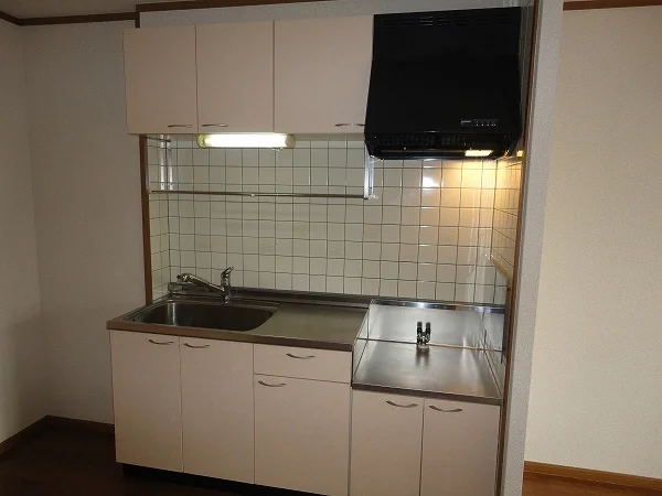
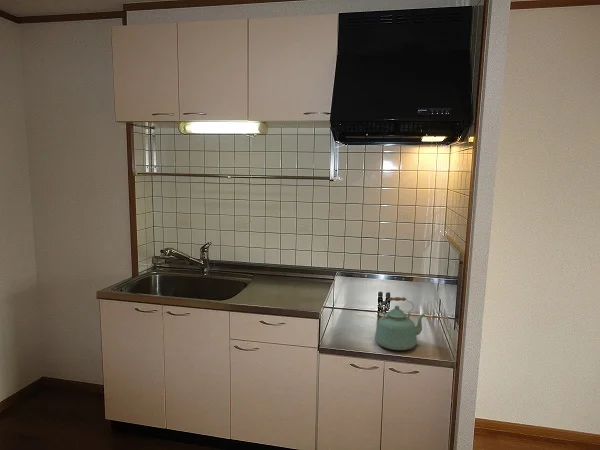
+ kettle (400, 320)
